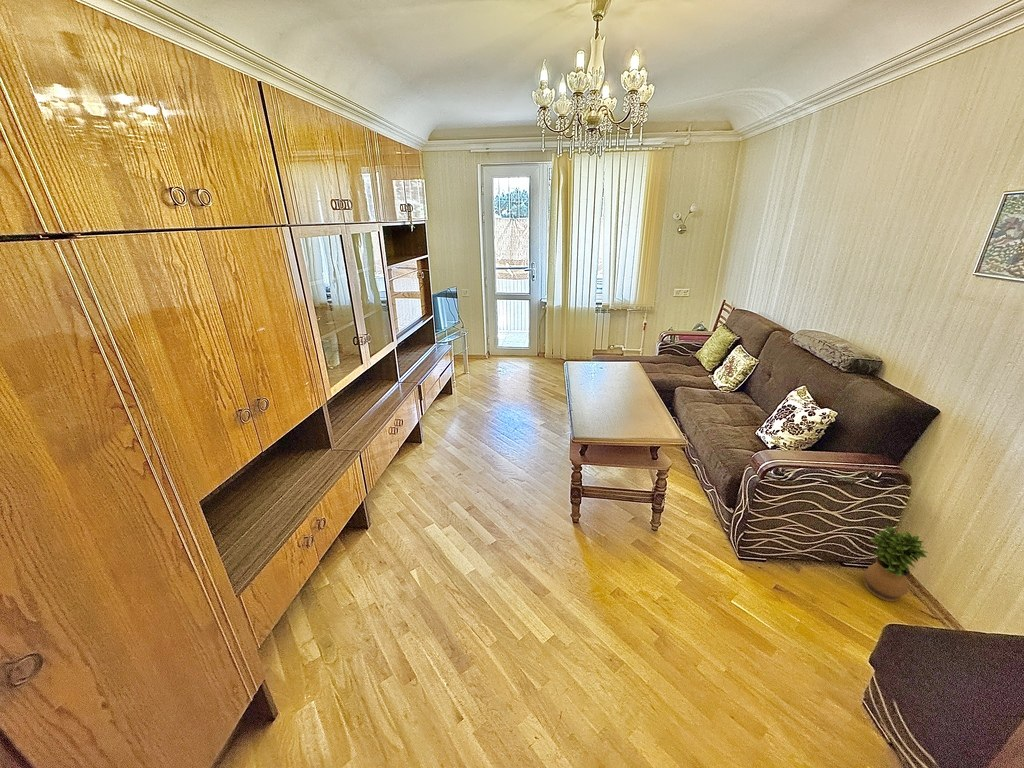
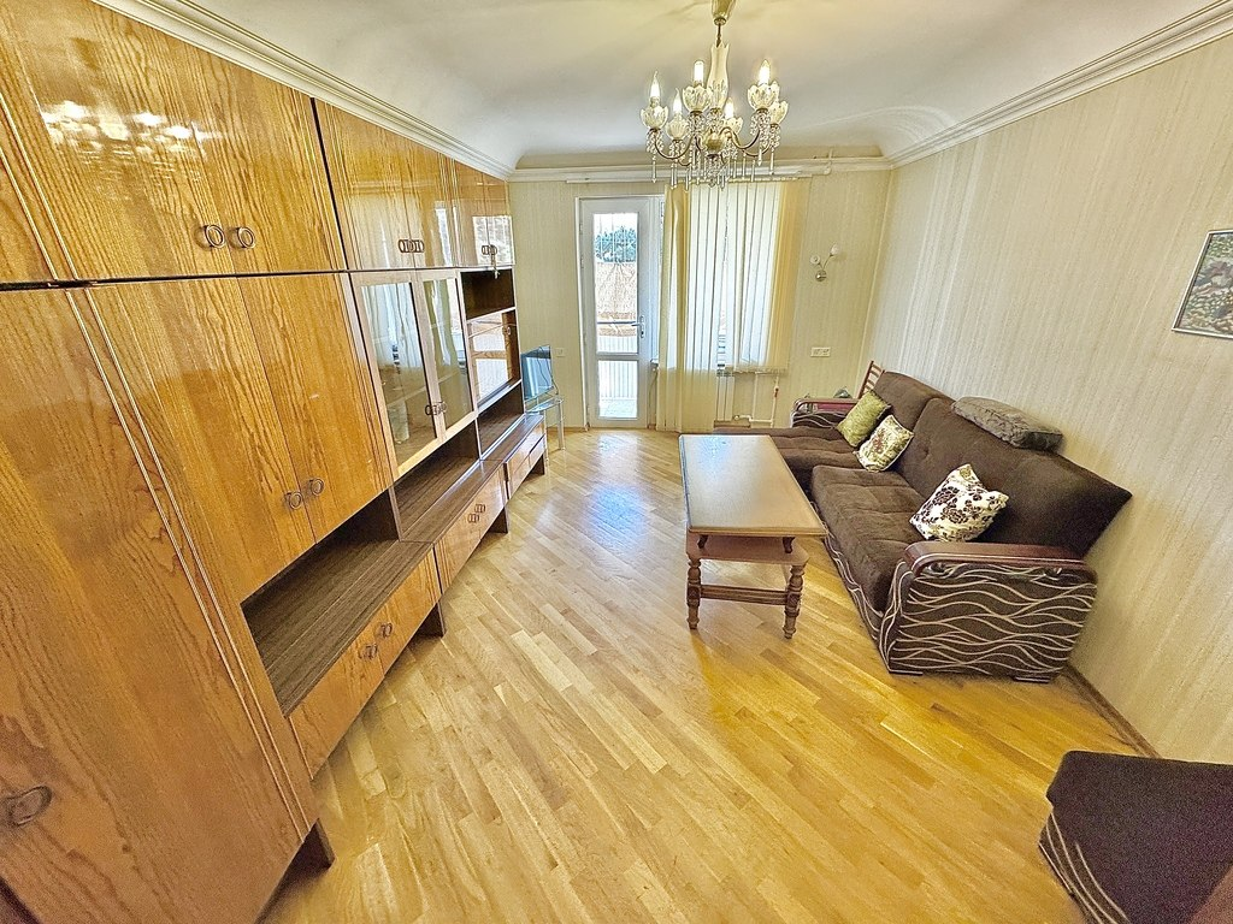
- potted plant (894, 560)
